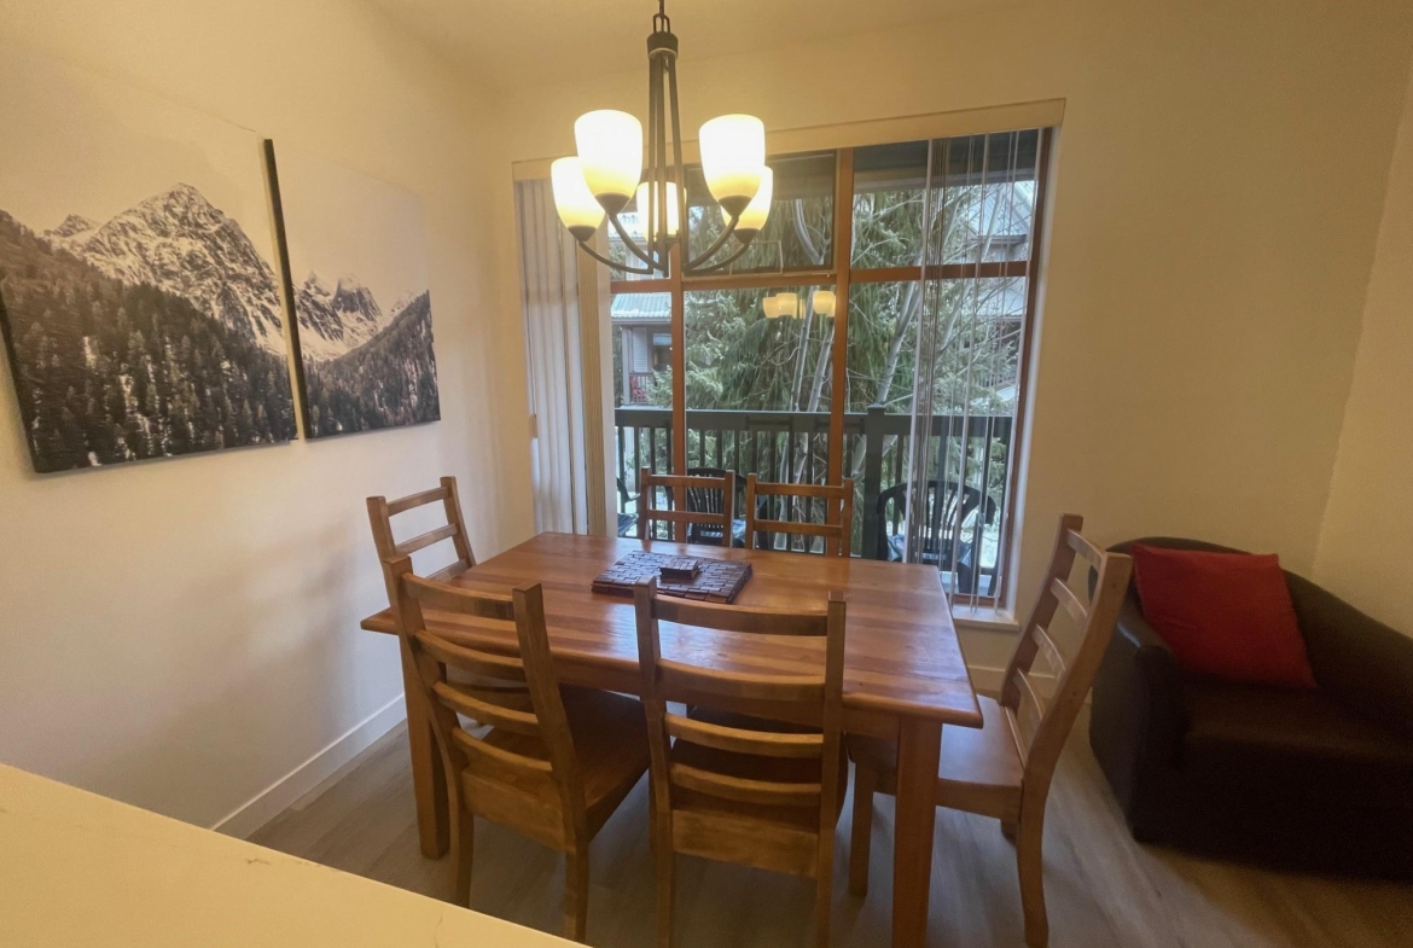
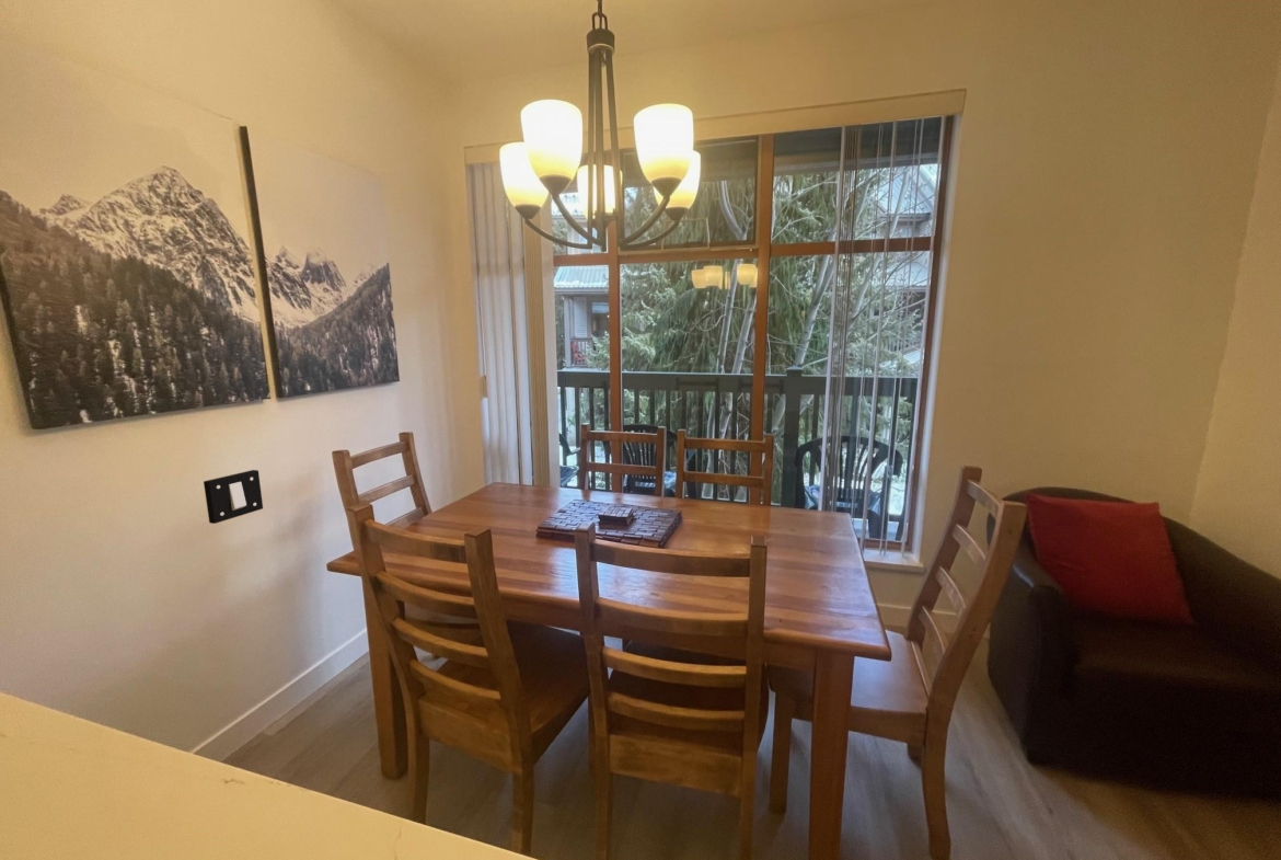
+ light switch (235, 495)
